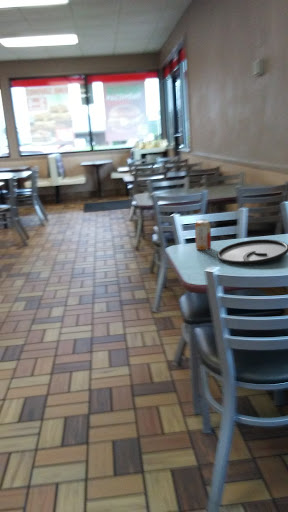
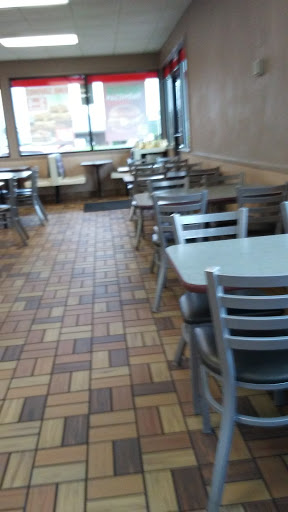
- plate (252, 251)
- beverage can (203, 234)
